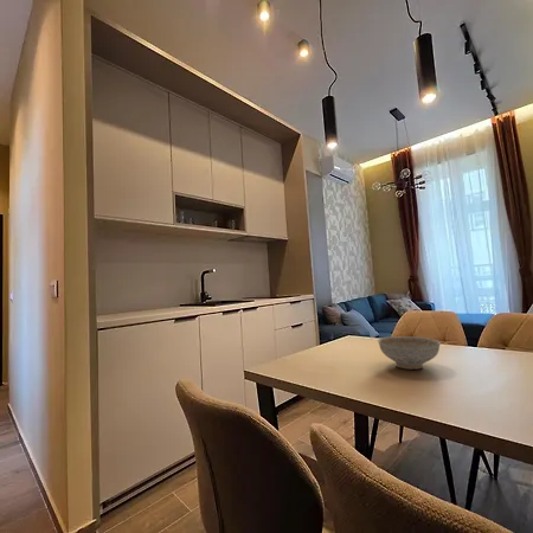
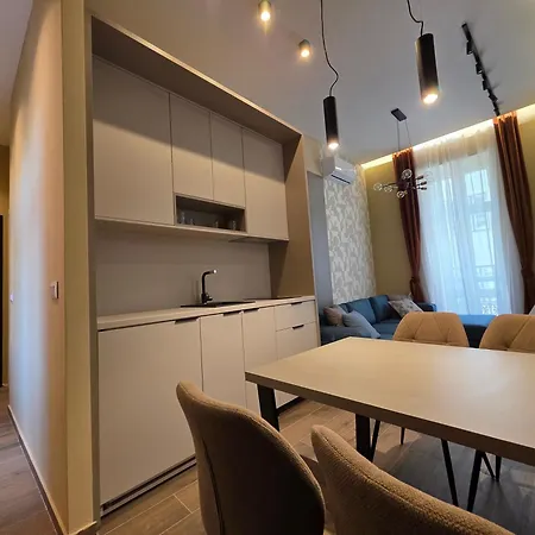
- decorative bowl (409, 353)
